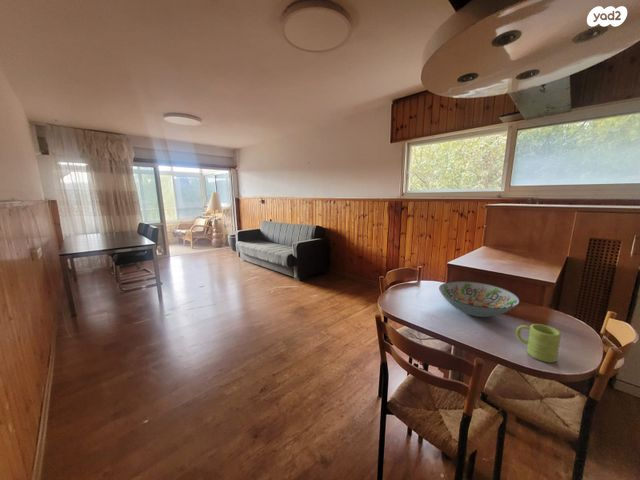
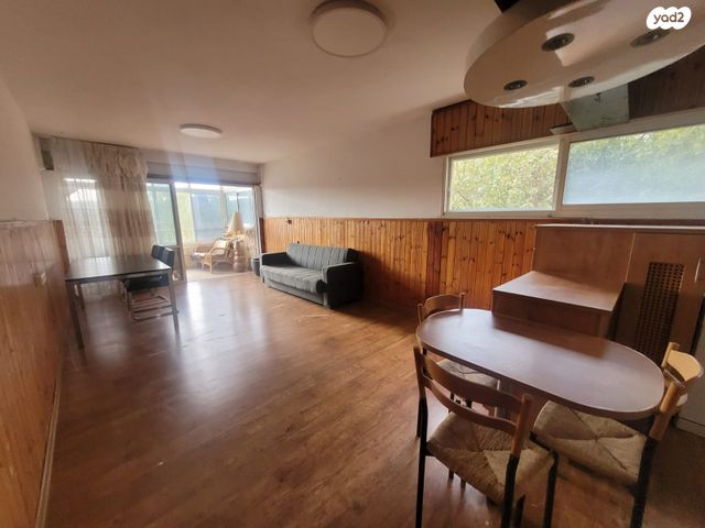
- decorative bowl (475, 302)
- mug (536, 340)
